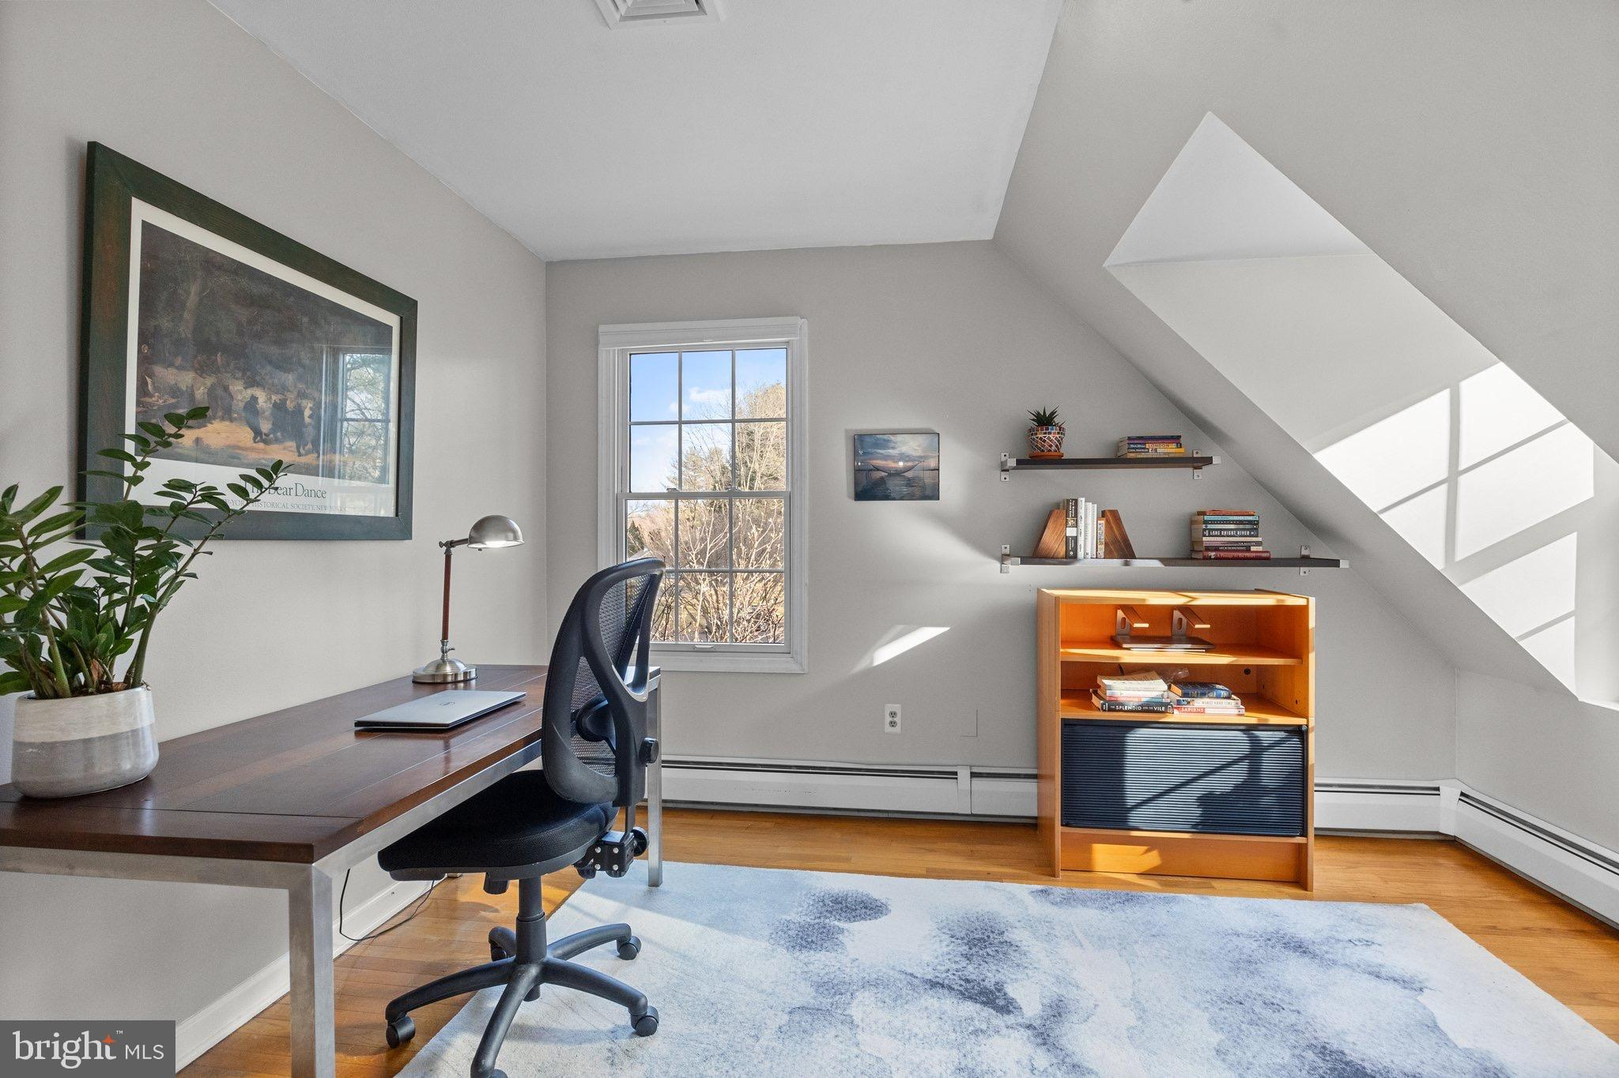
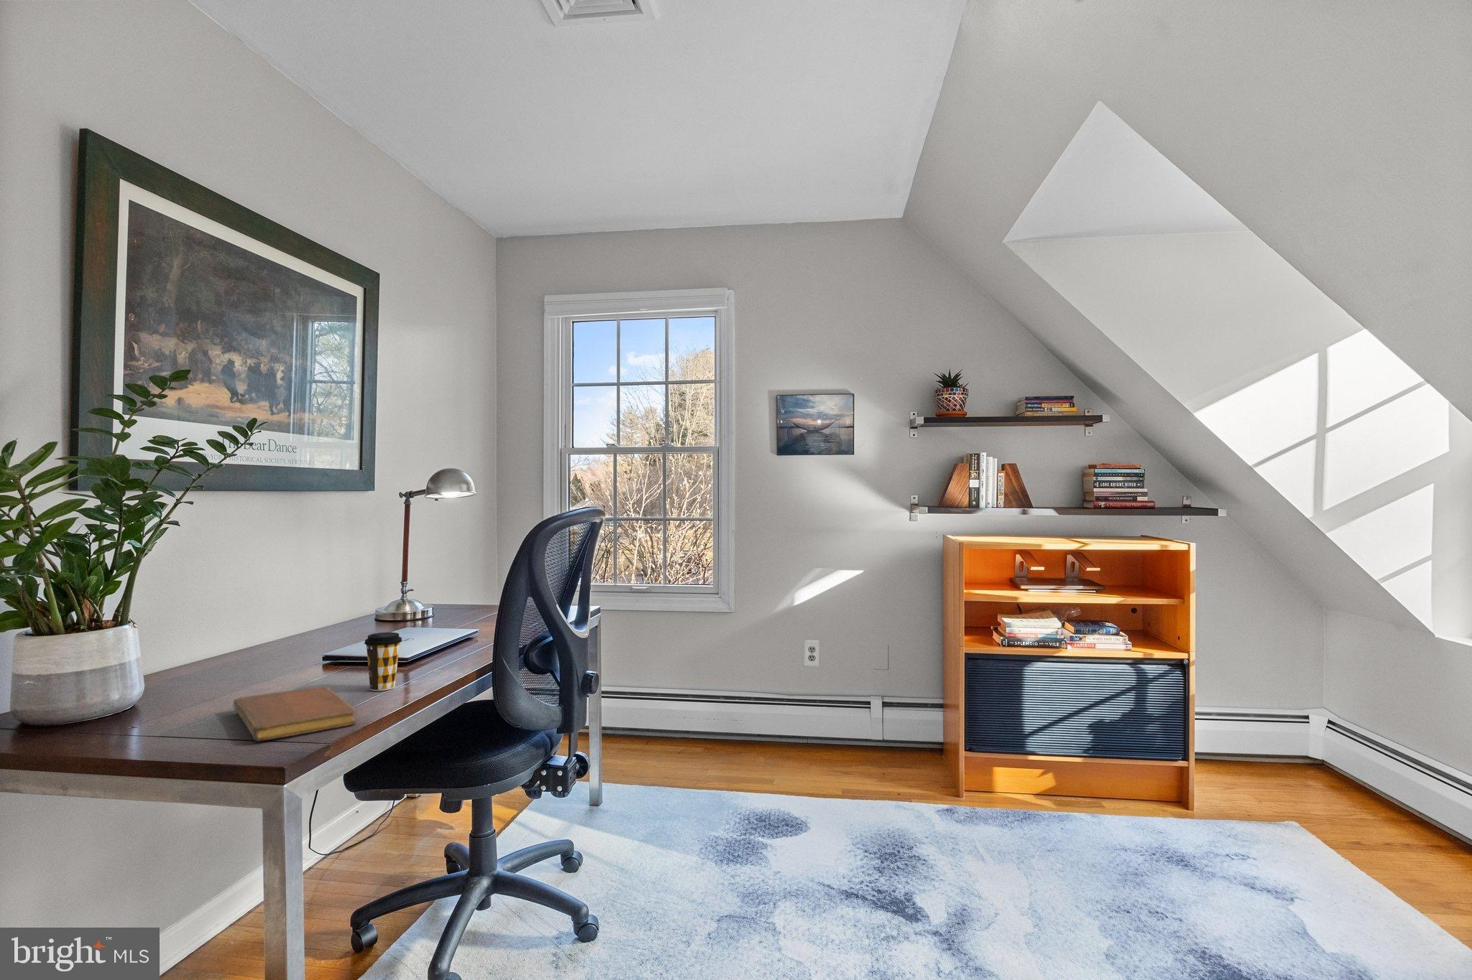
+ notebook (293, 711)
+ coffee cup (383, 662)
